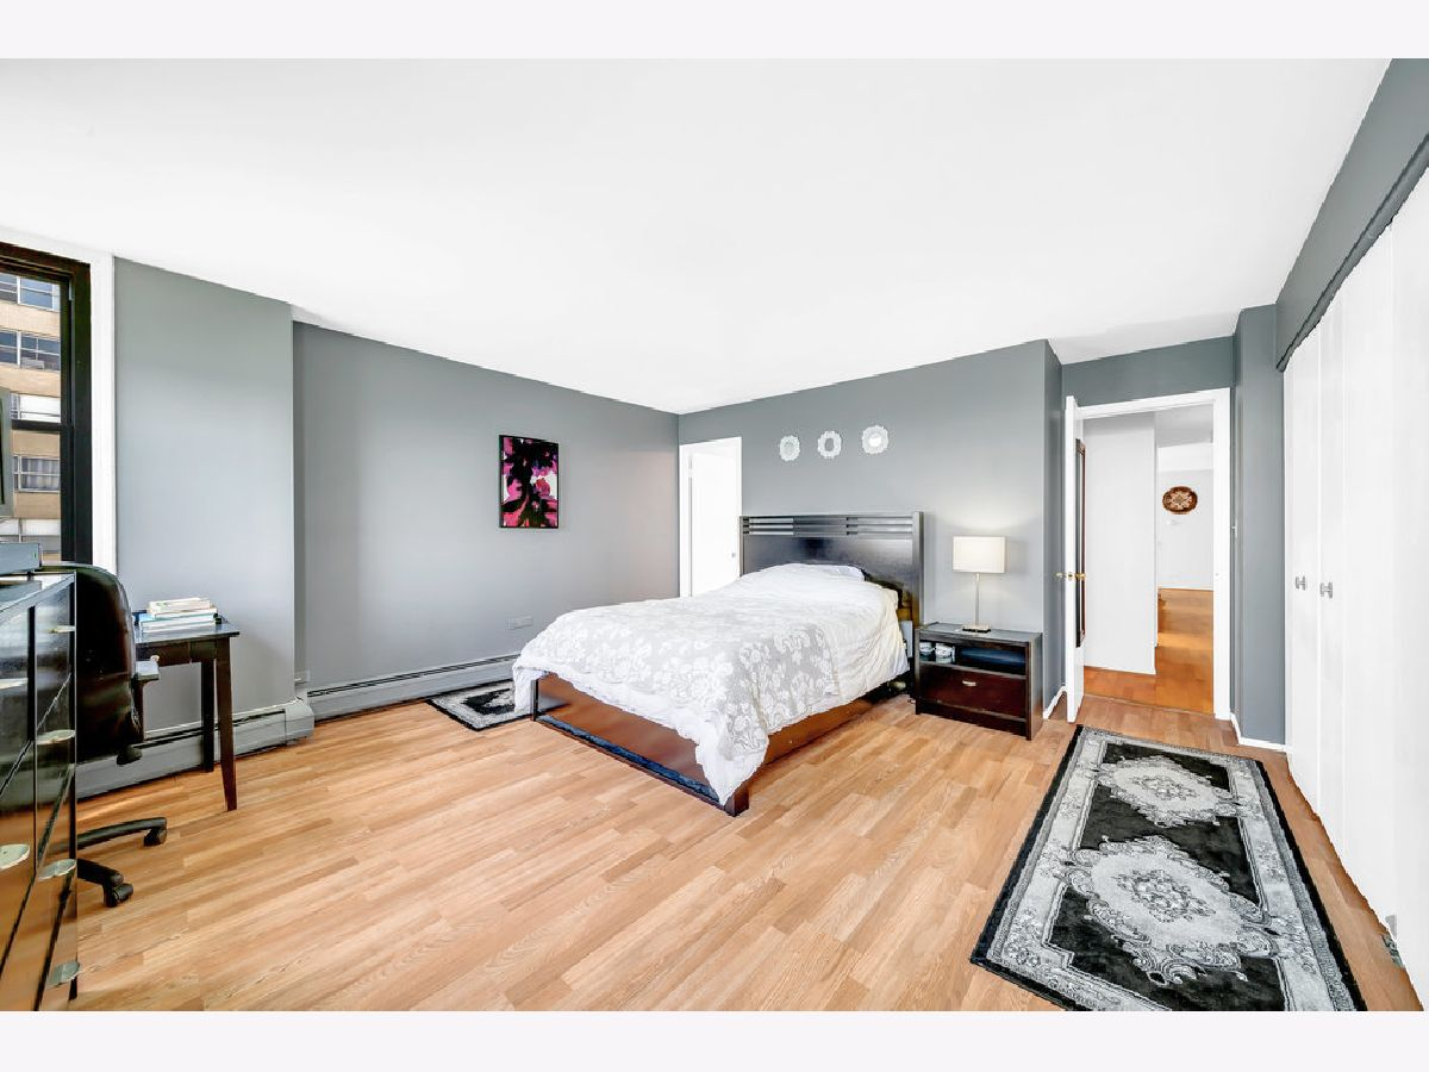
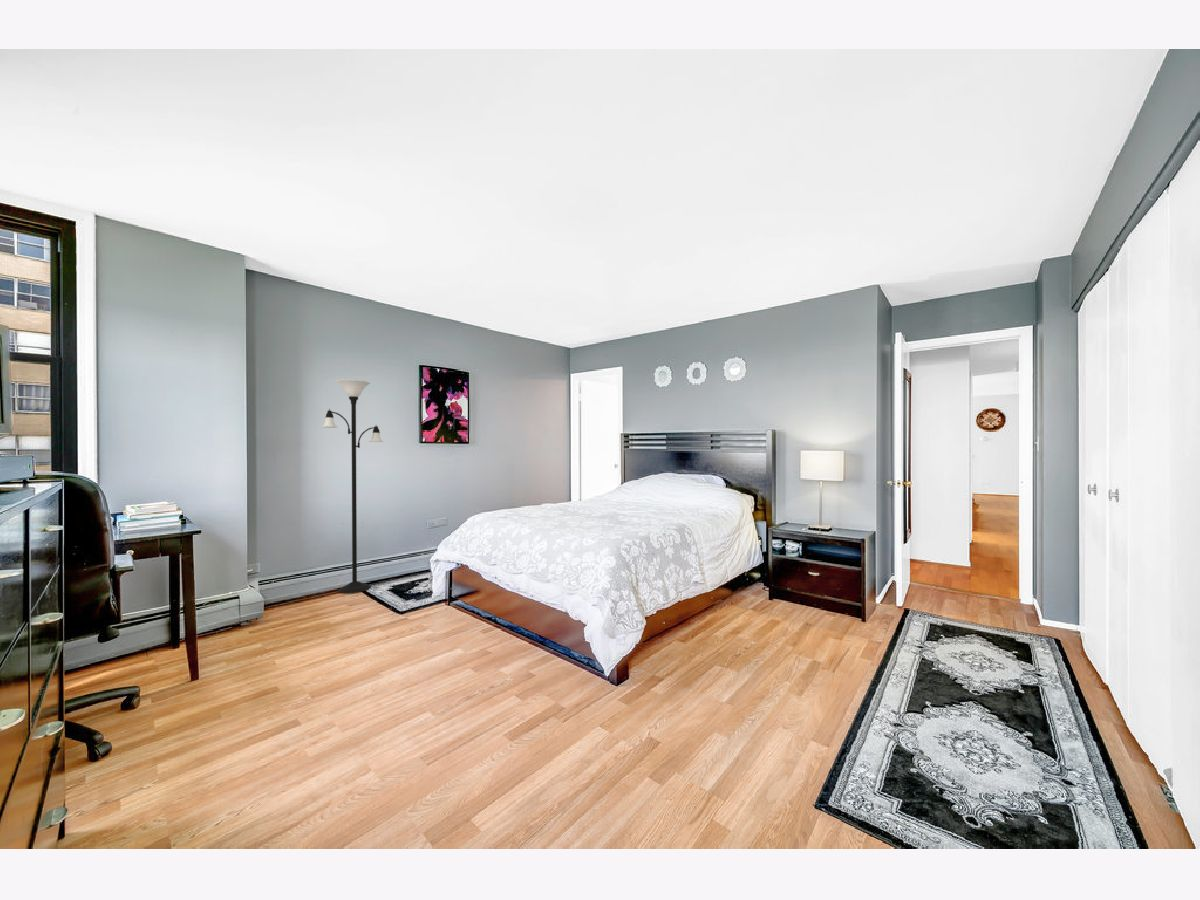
+ floor lamp (354, 485)
